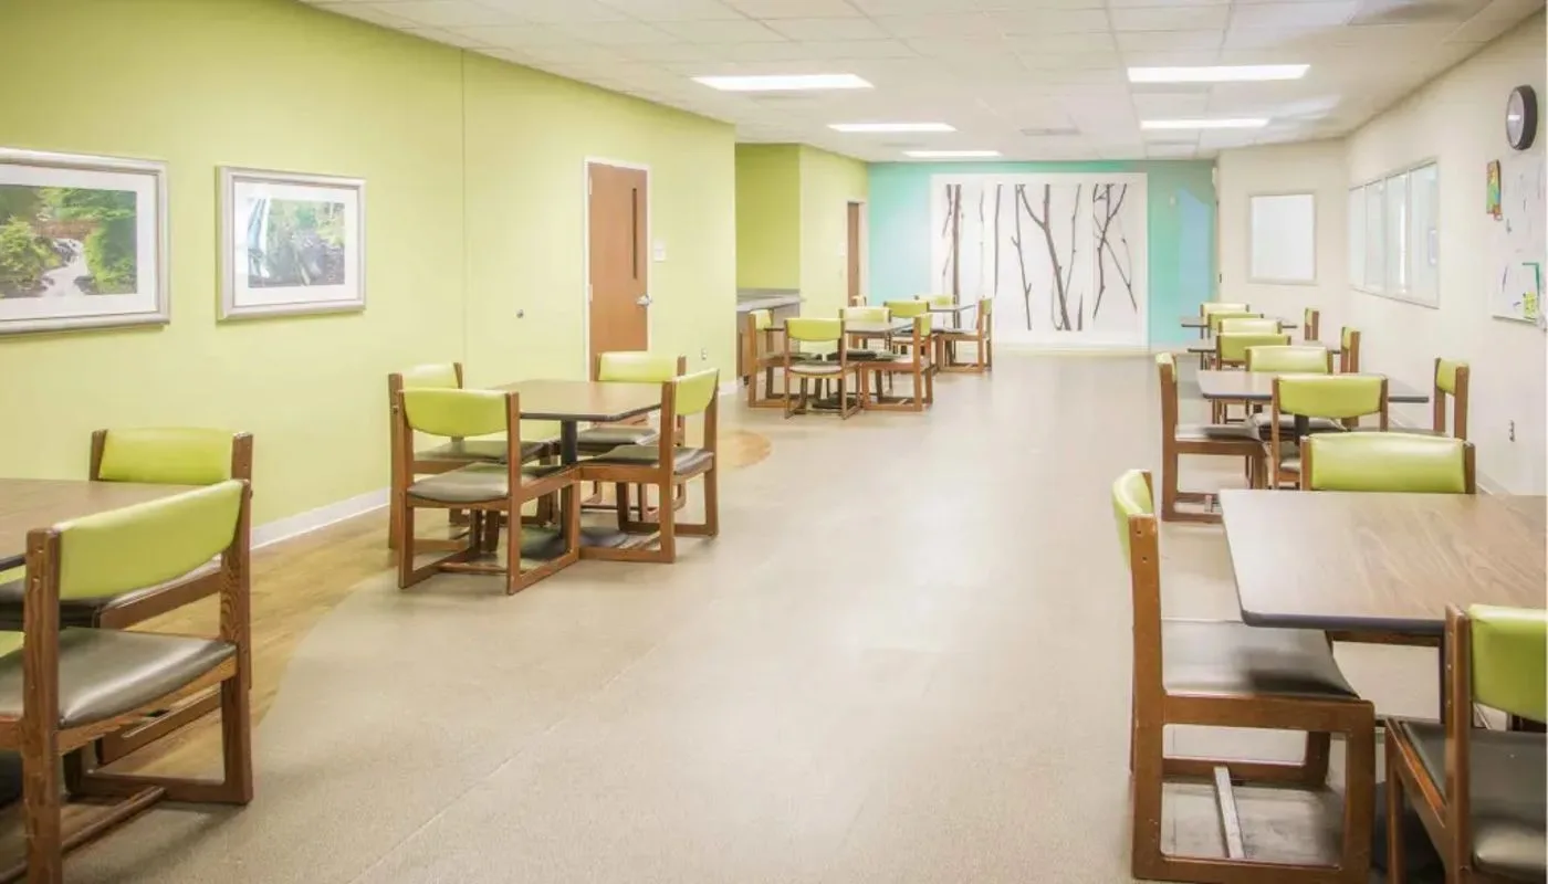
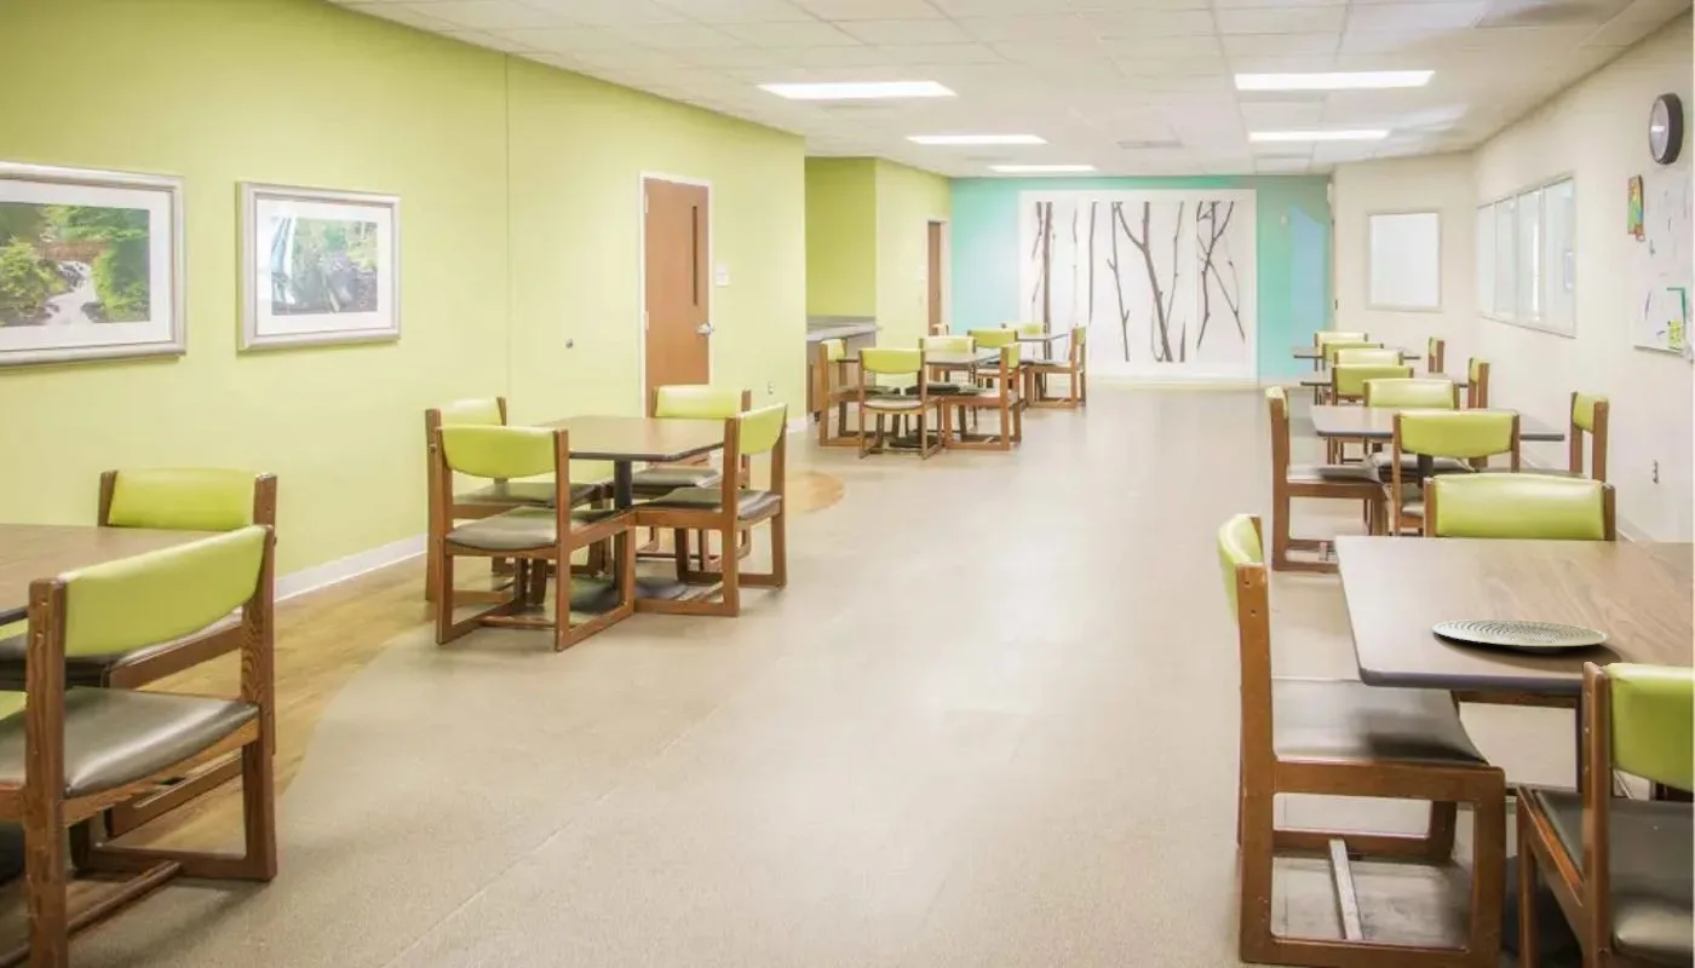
+ plate (1519, 634)
